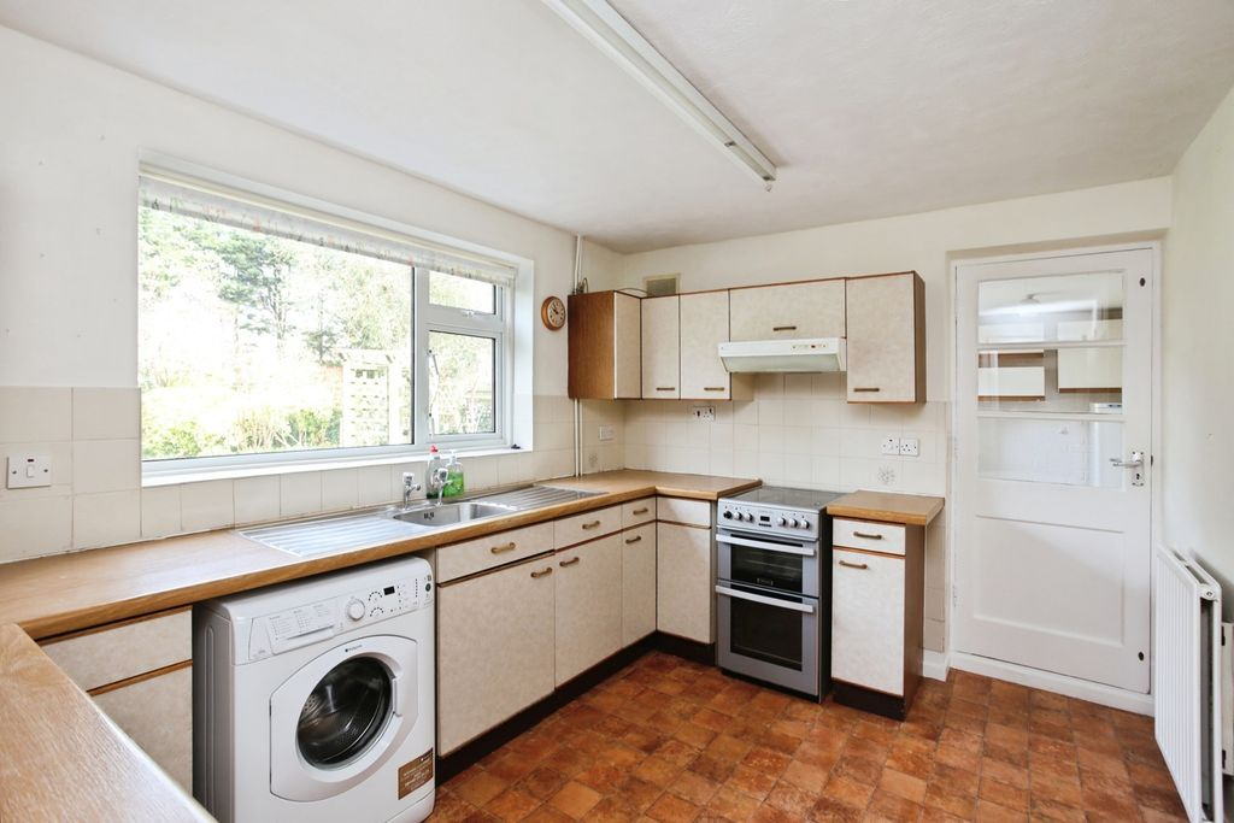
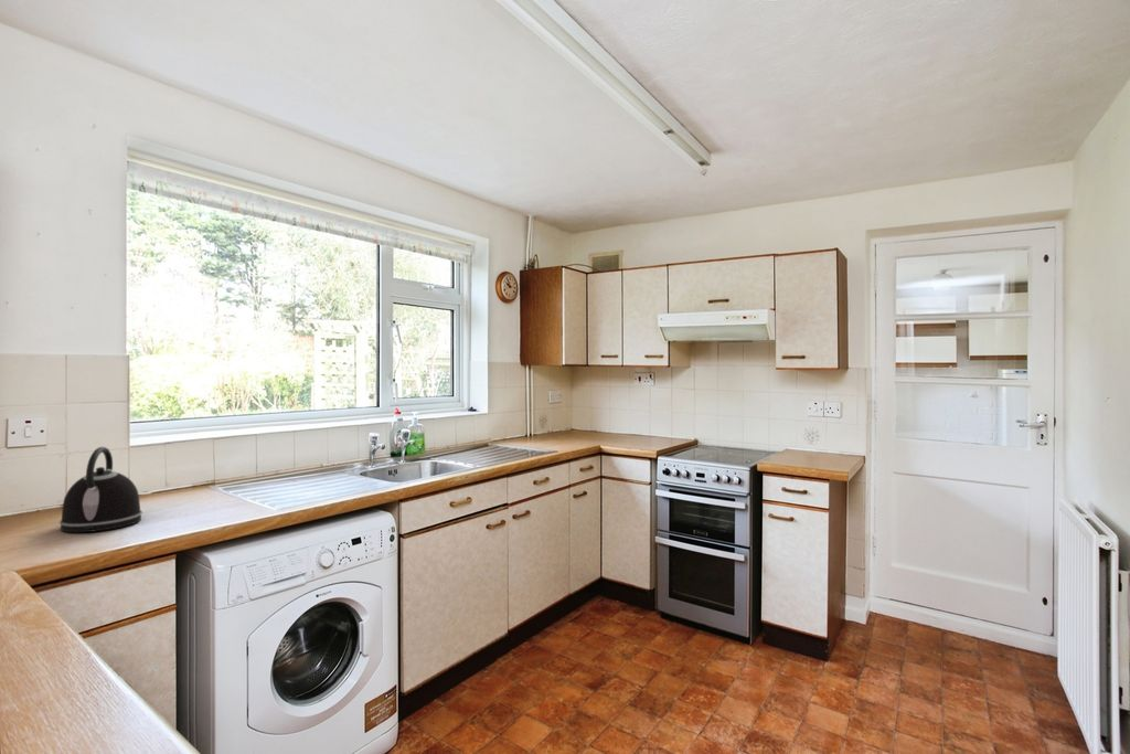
+ kettle (102, 485)
